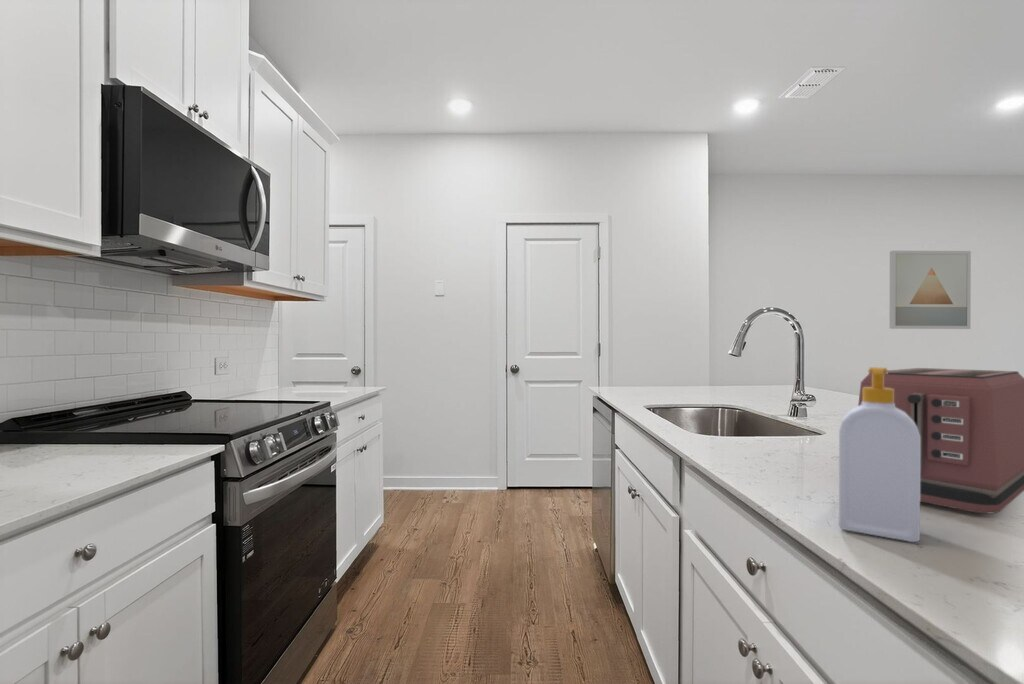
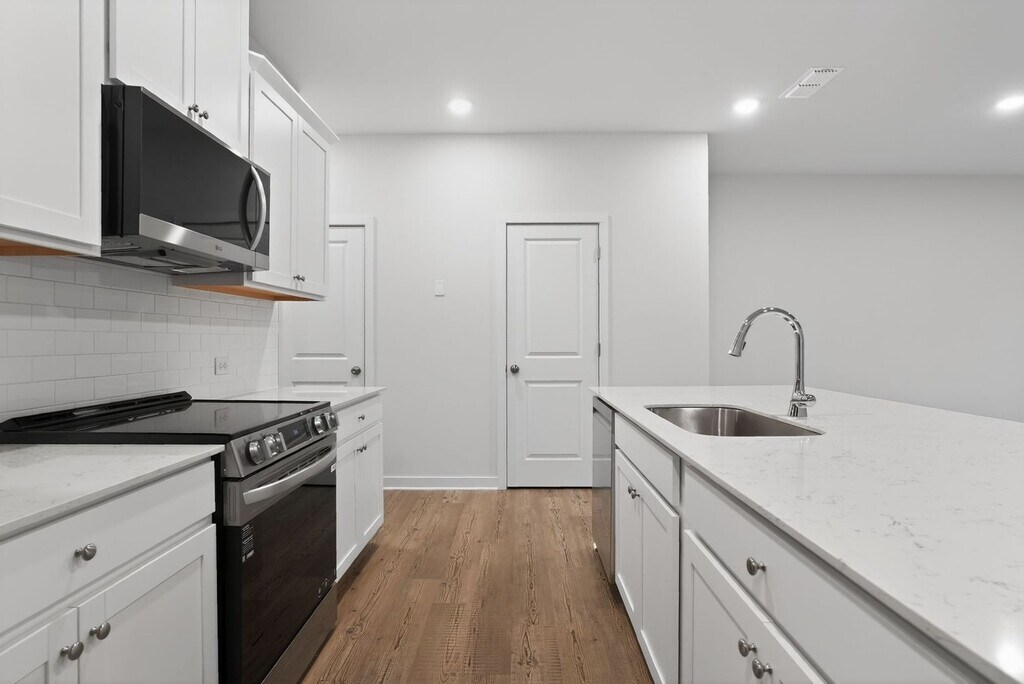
- soap bottle (877, 448)
- wall art (929, 289)
- toaster (943, 428)
